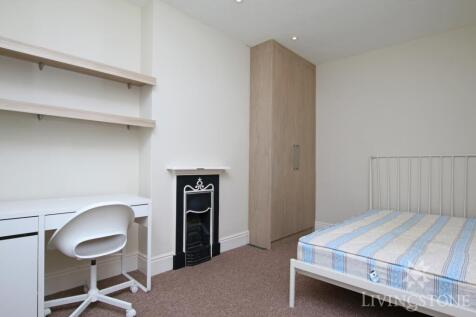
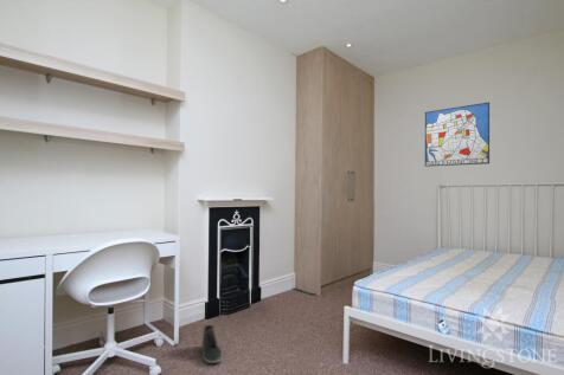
+ wall art (455, 136)
+ sneaker (210, 343)
